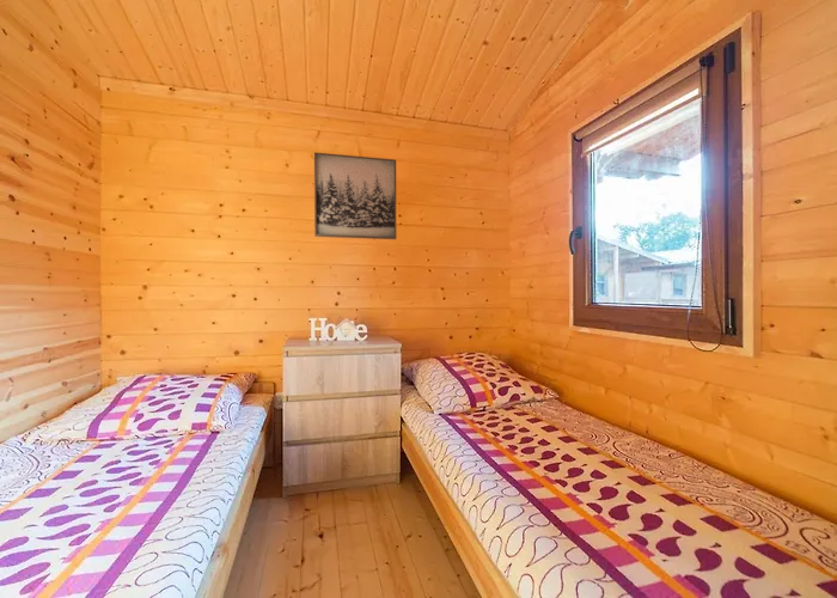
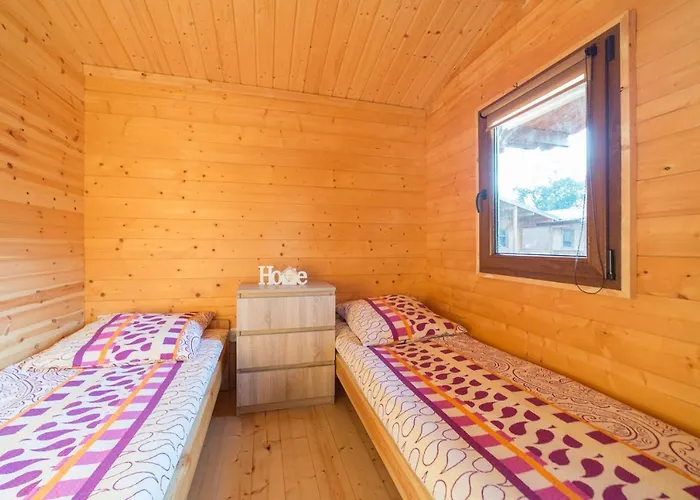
- wall art (355, 197)
